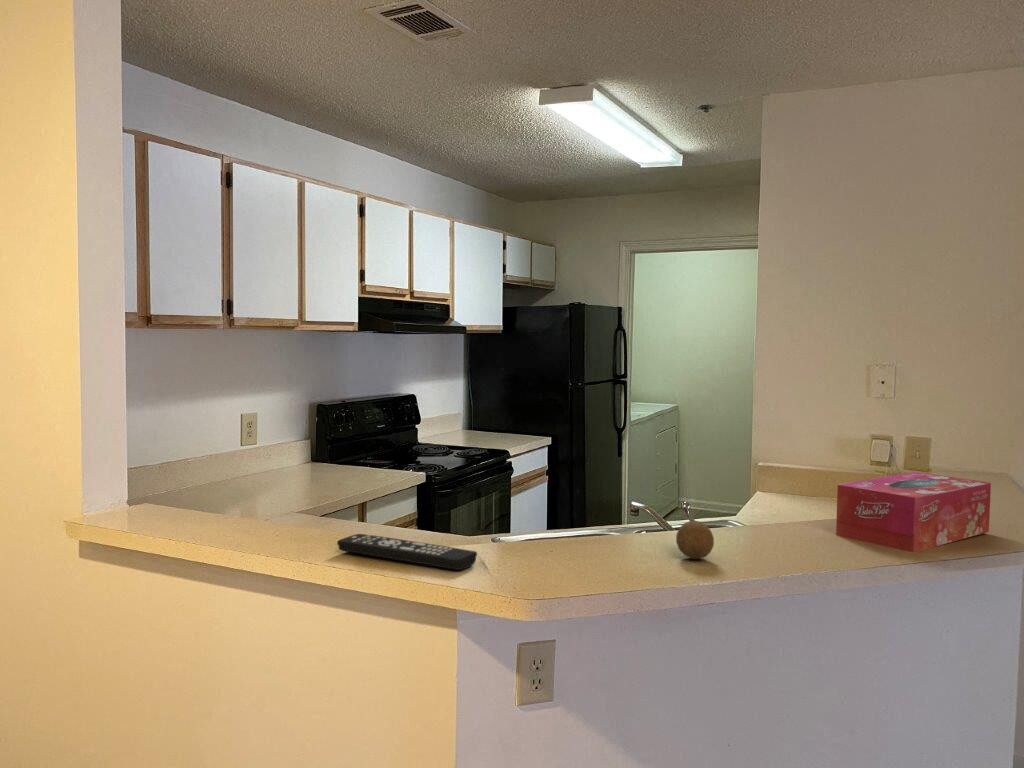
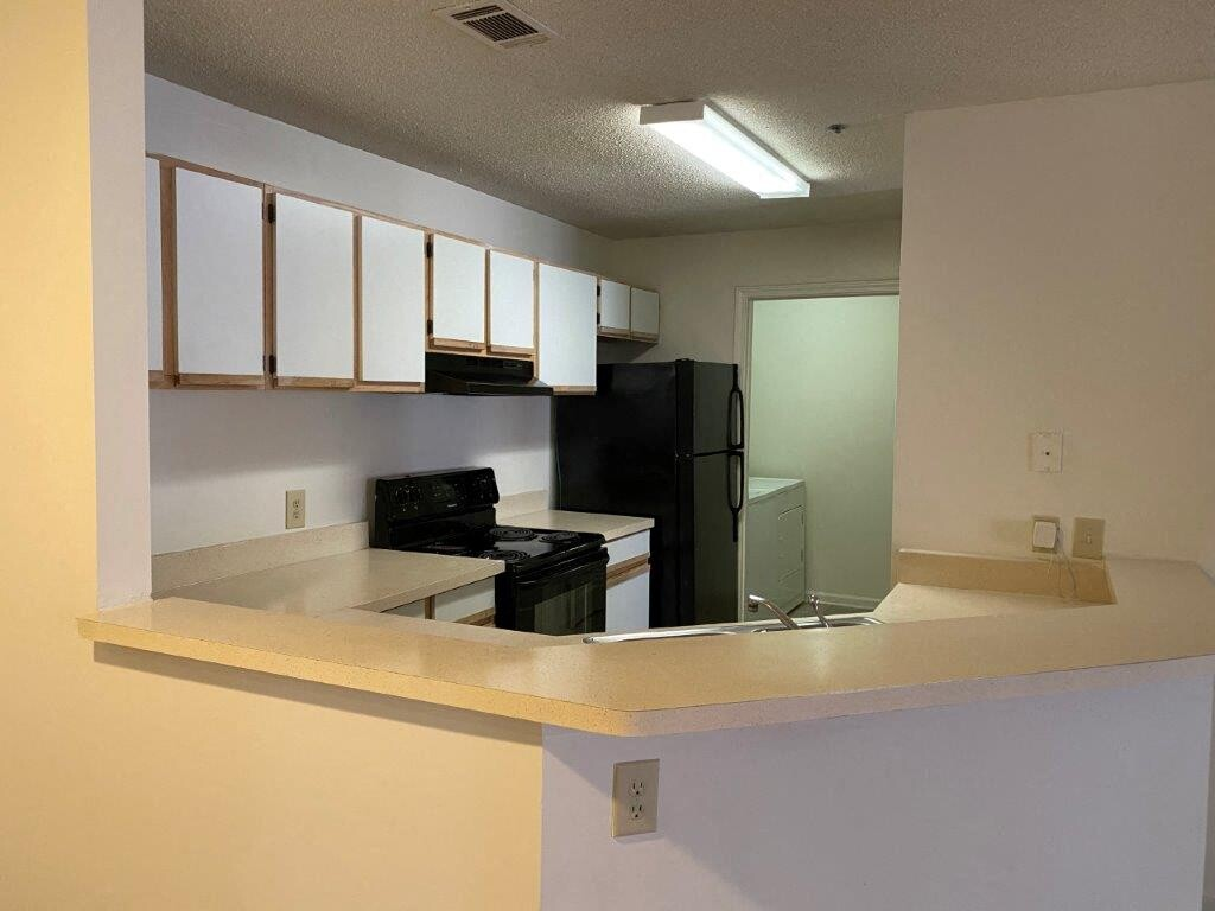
- remote control (405, 551)
- fruit (694, 539)
- tissue box (914, 508)
